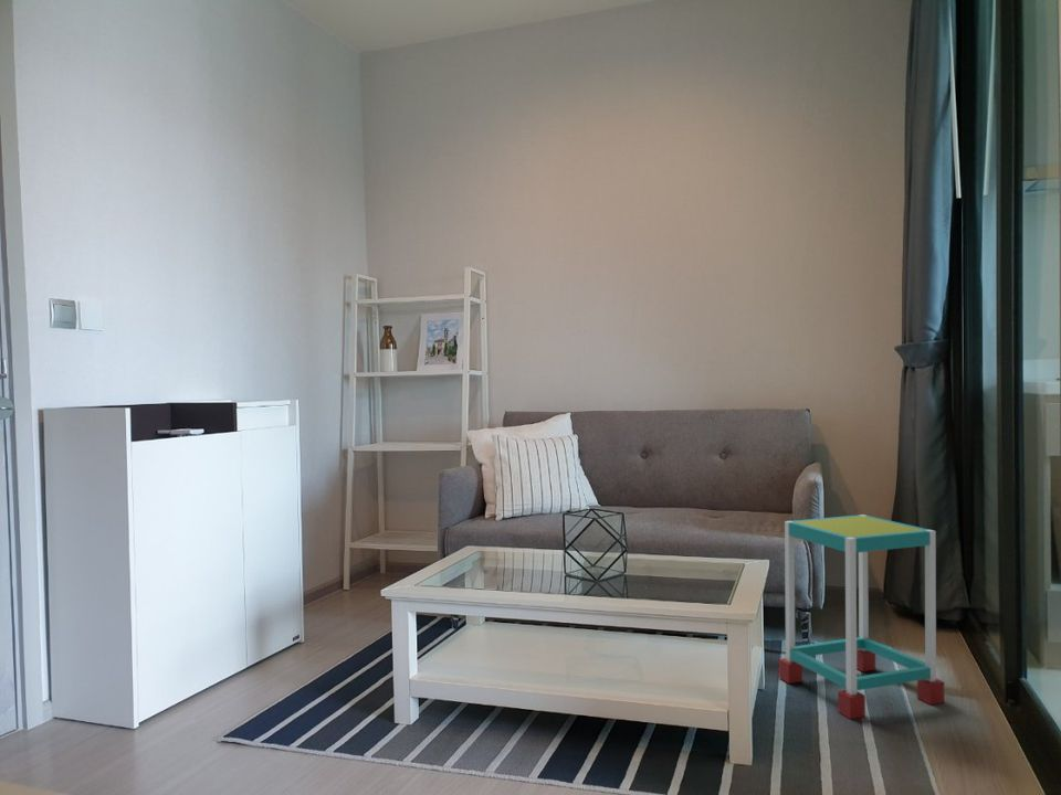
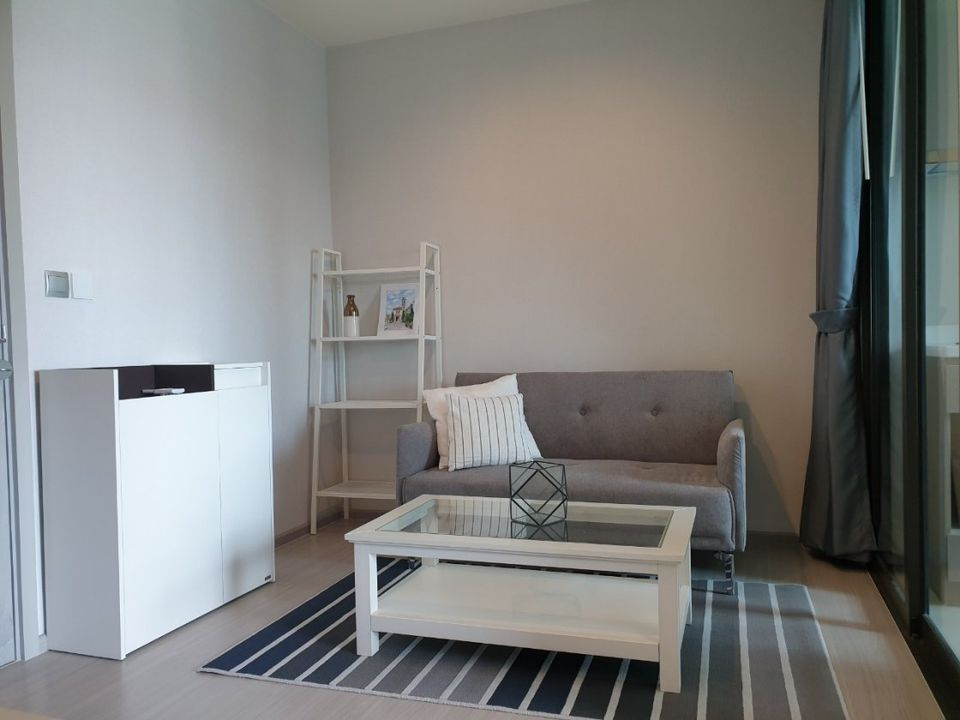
- side table (859, 607)
